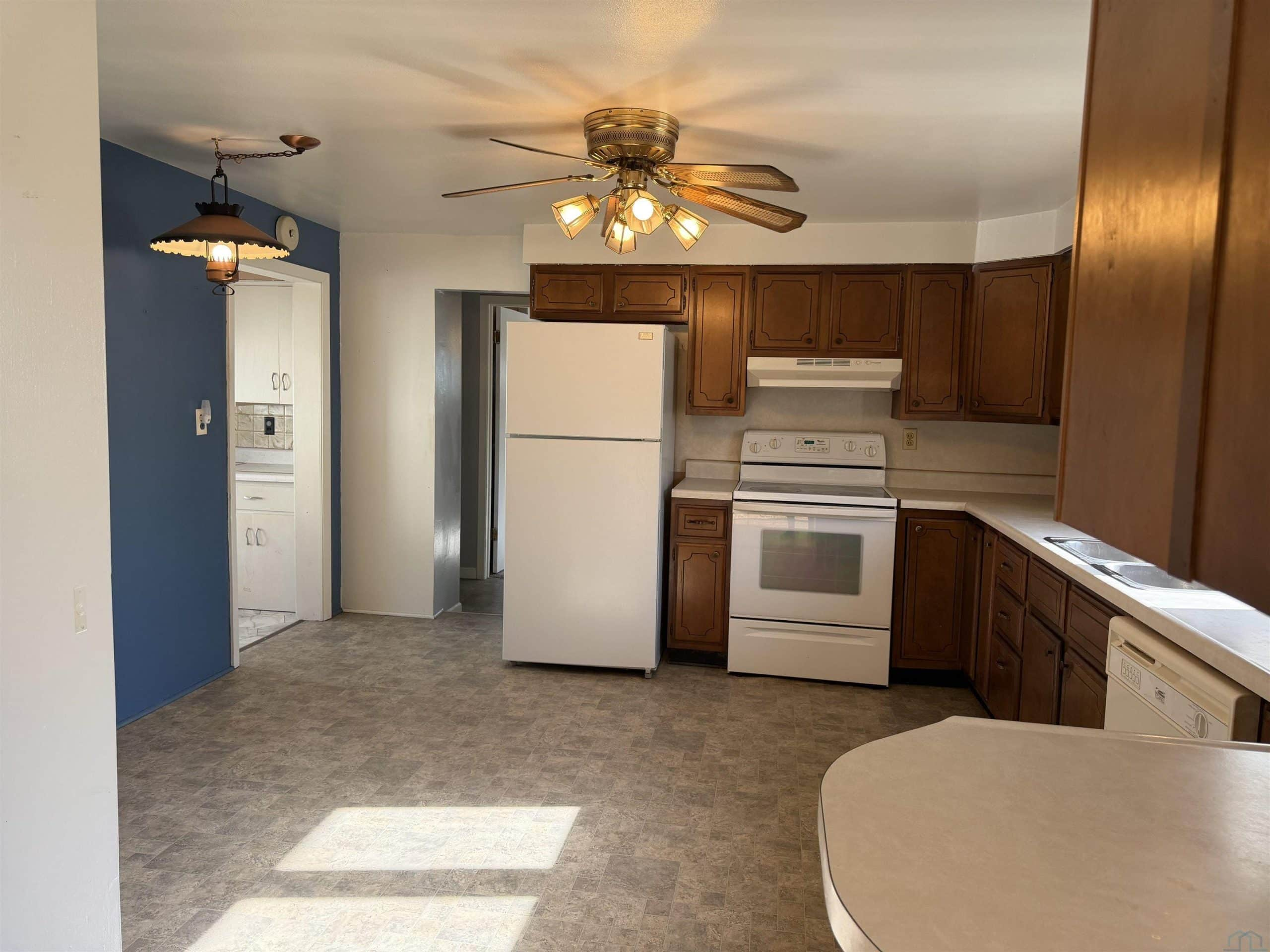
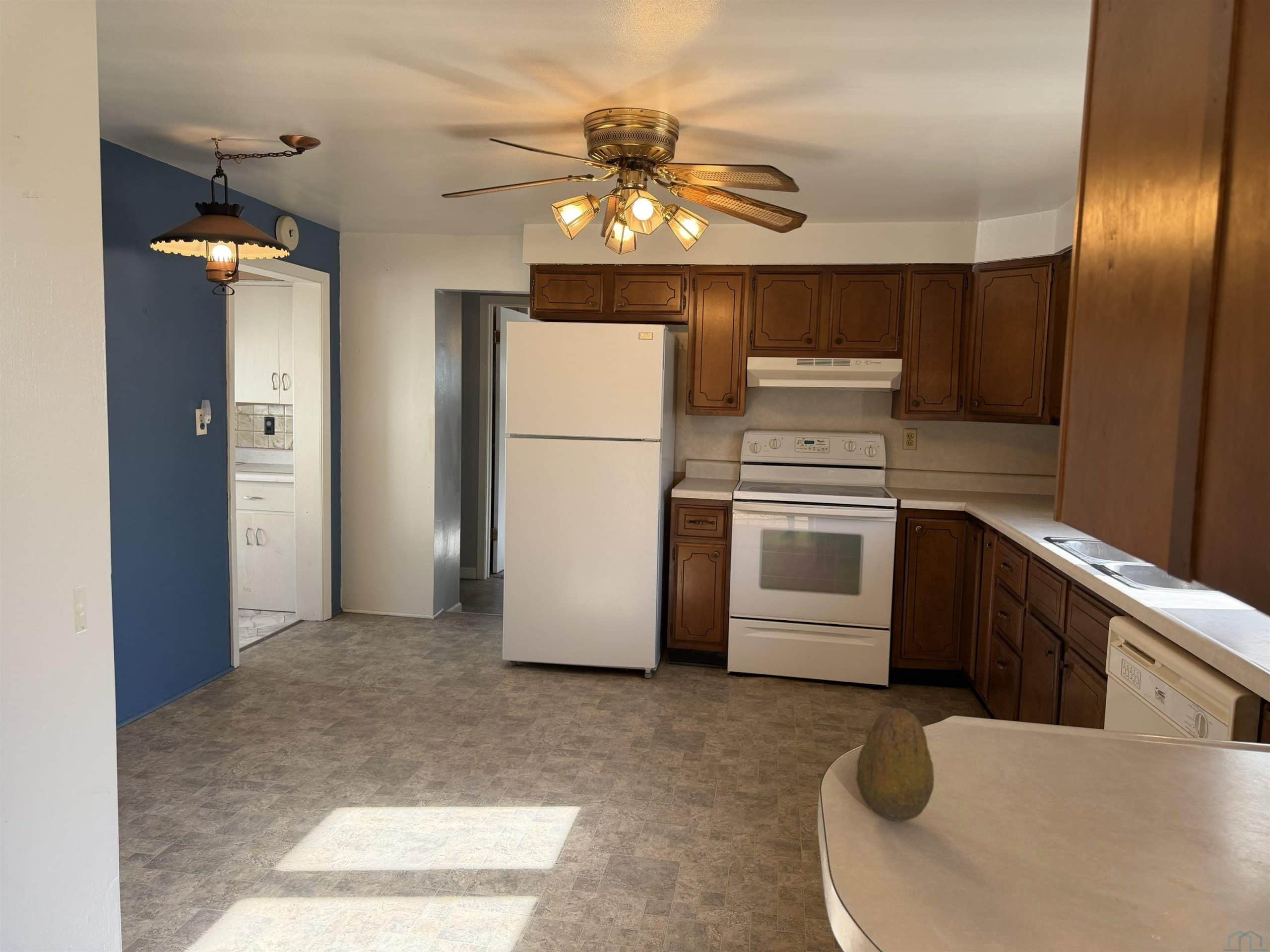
+ fruit (895, 764)
